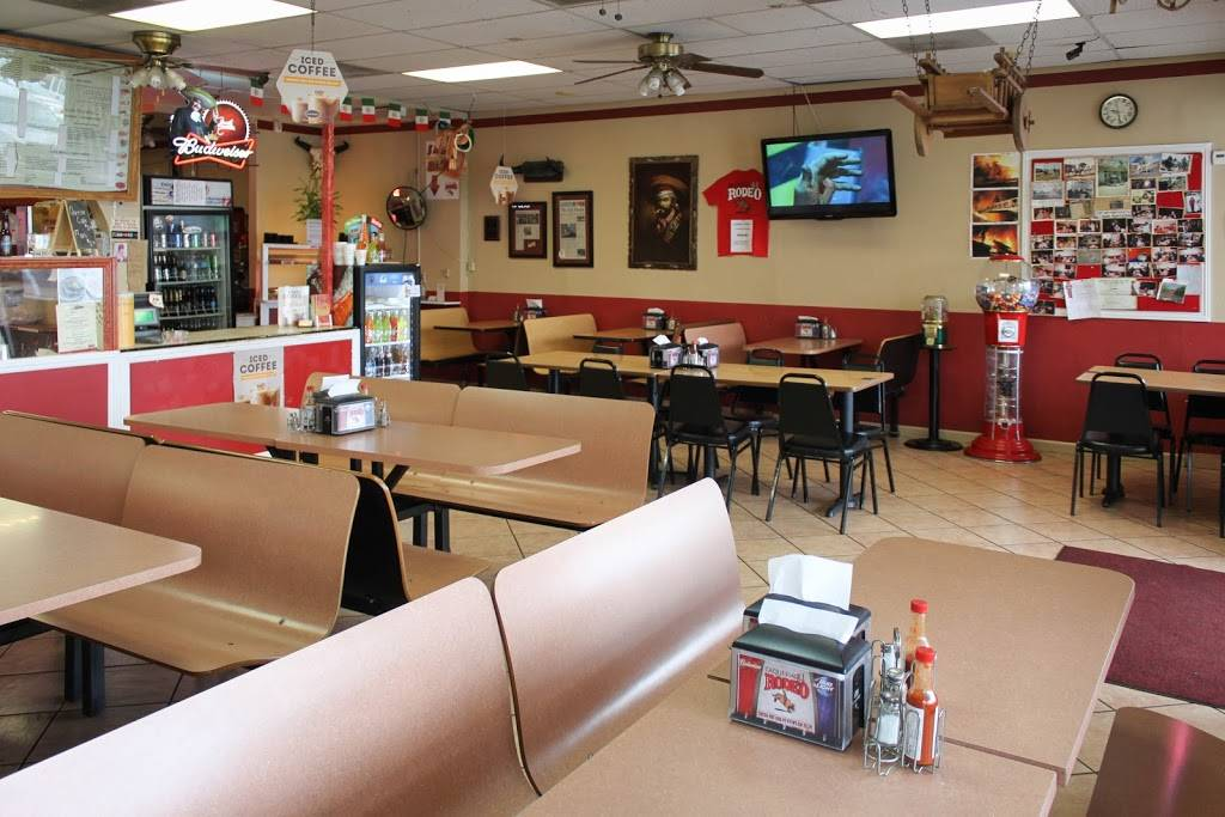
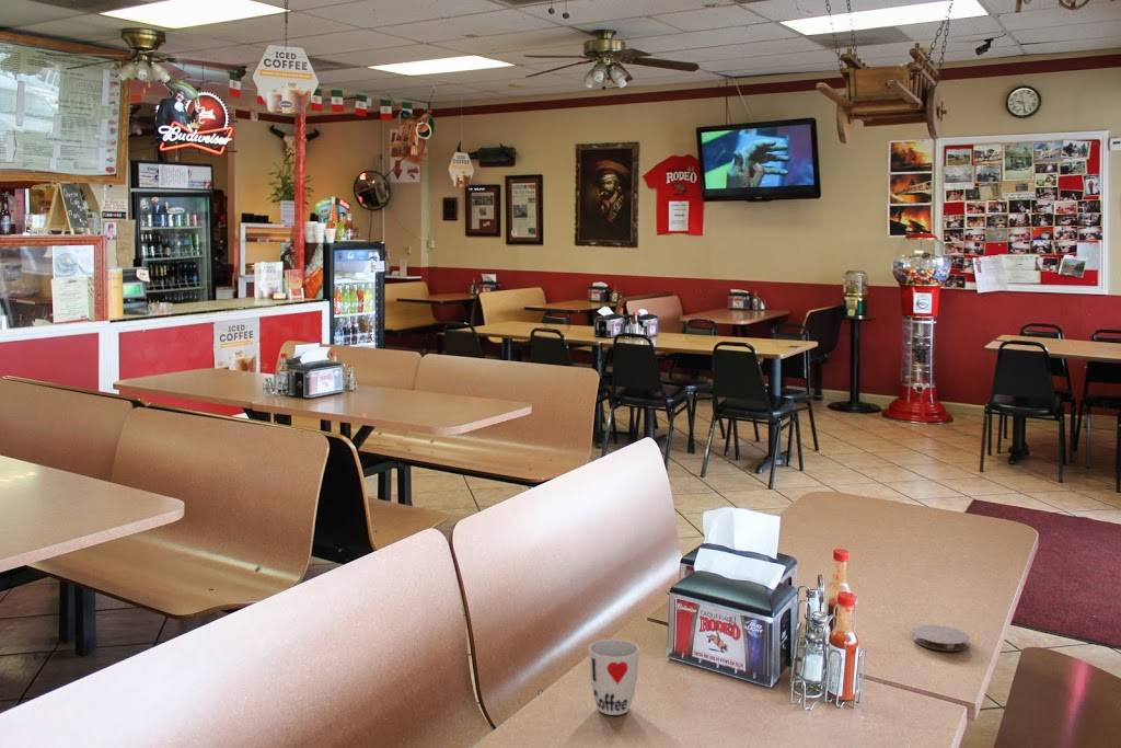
+ cup (613, 678)
+ coaster (940, 637)
